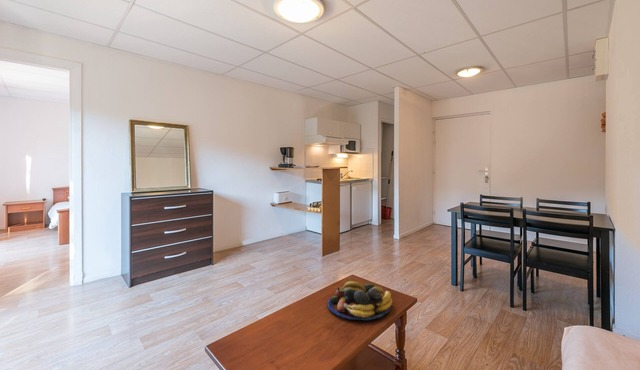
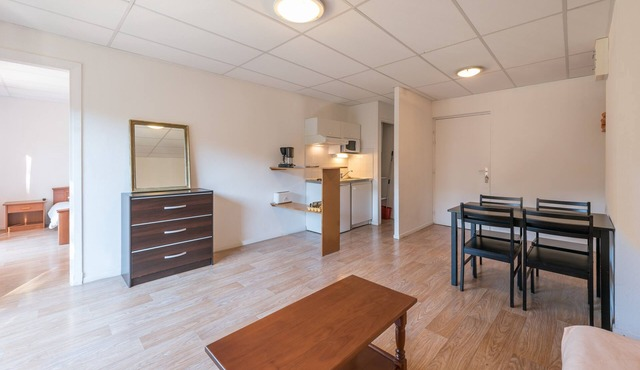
- fruit bowl (358, 293)
